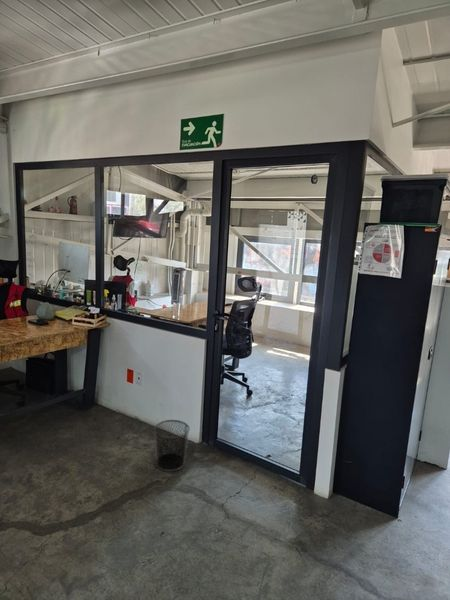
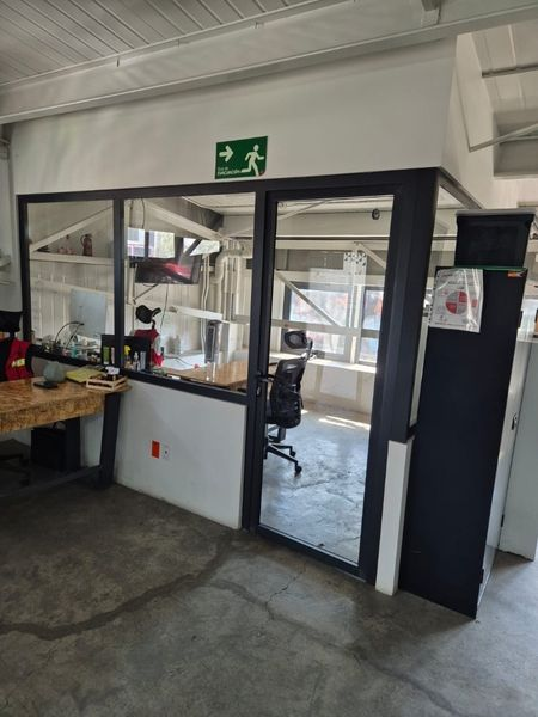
- waste bin (171, 445)
